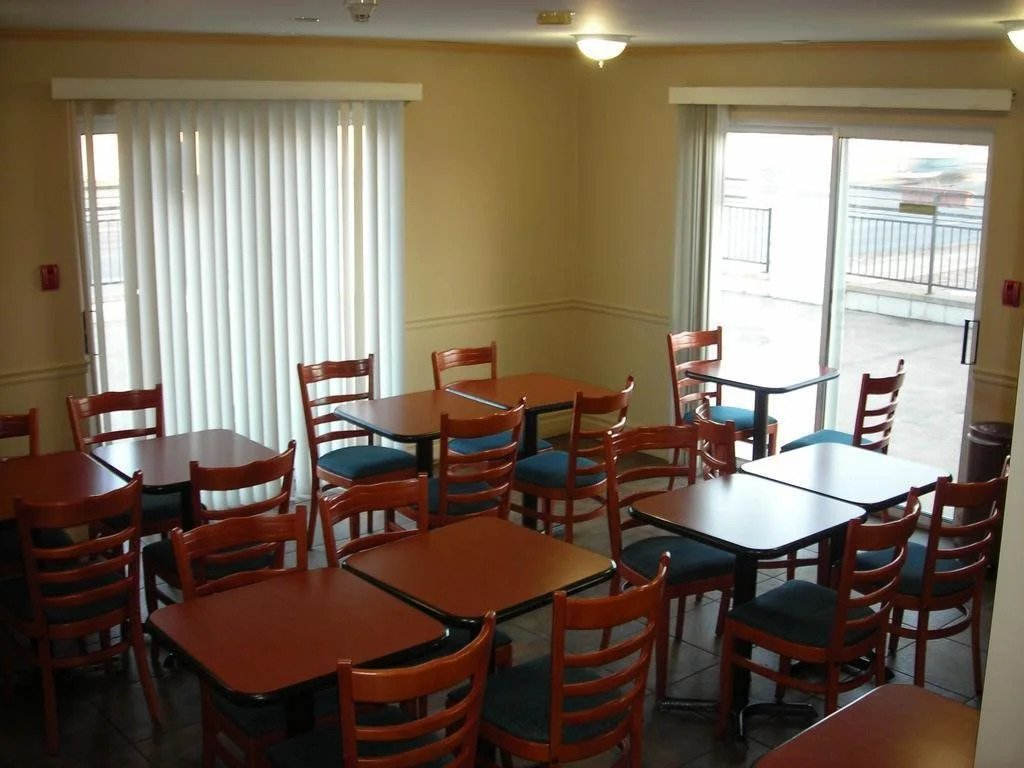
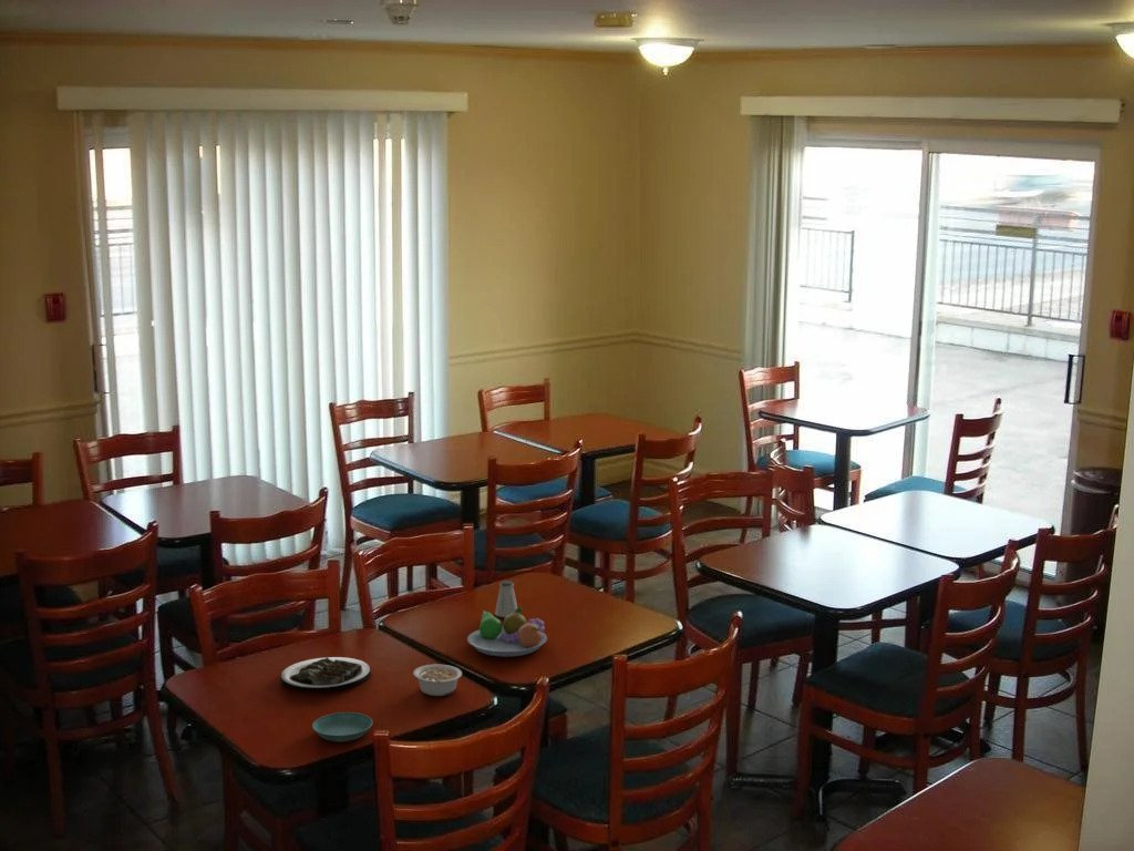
+ saucer (342, 728)
+ saltshaker (506, 597)
+ legume (439, 679)
+ fruit bowl (506, 629)
+ plate (326, 670)
